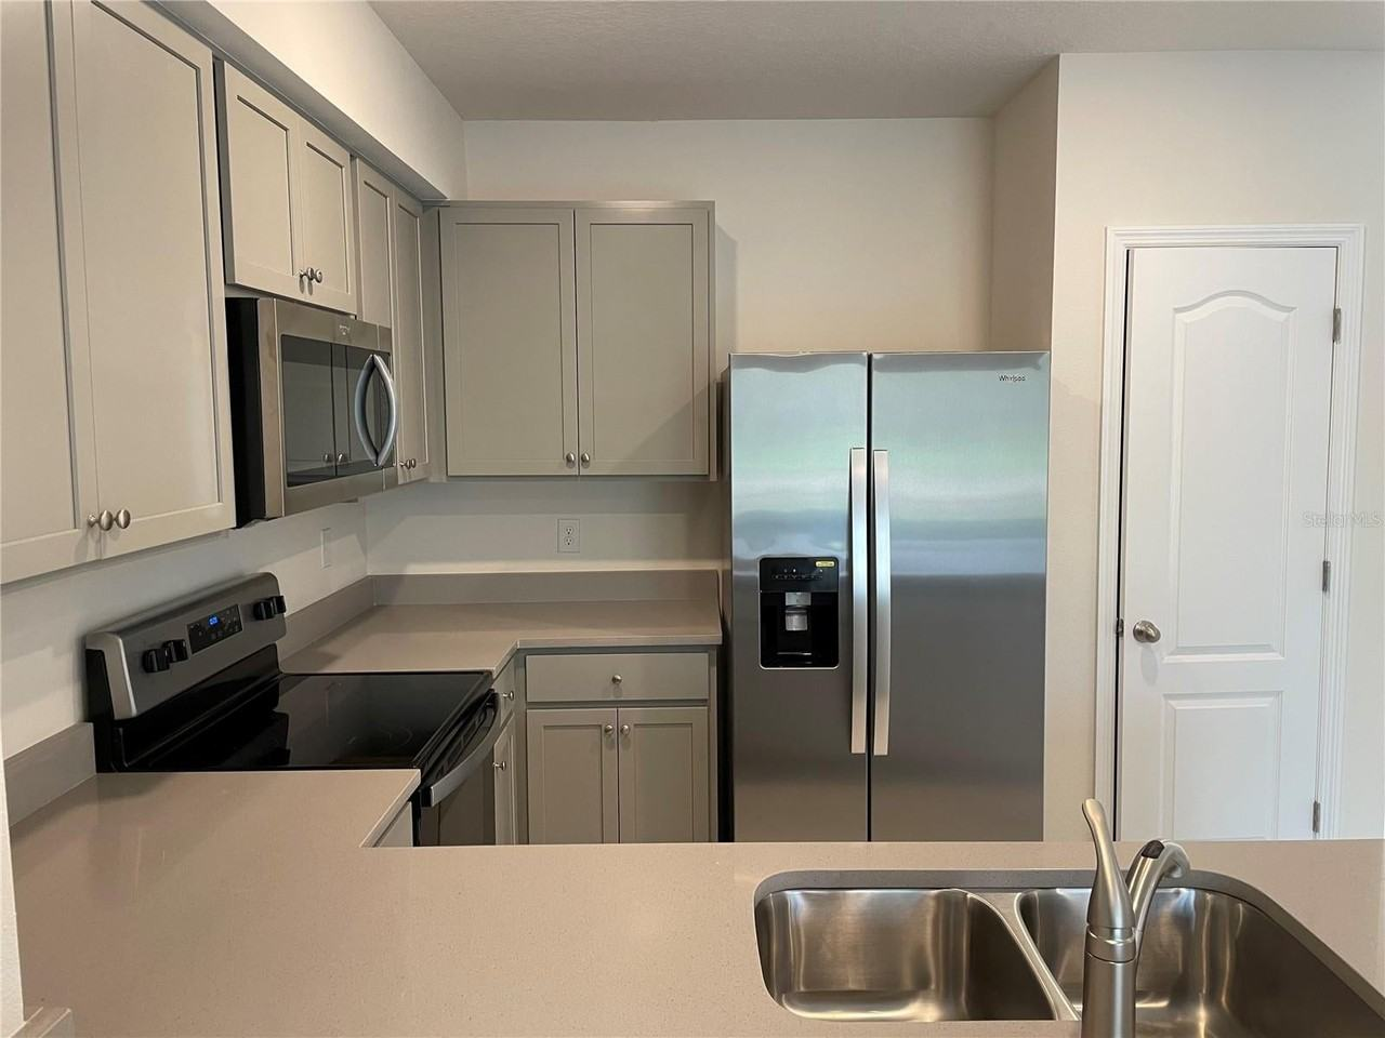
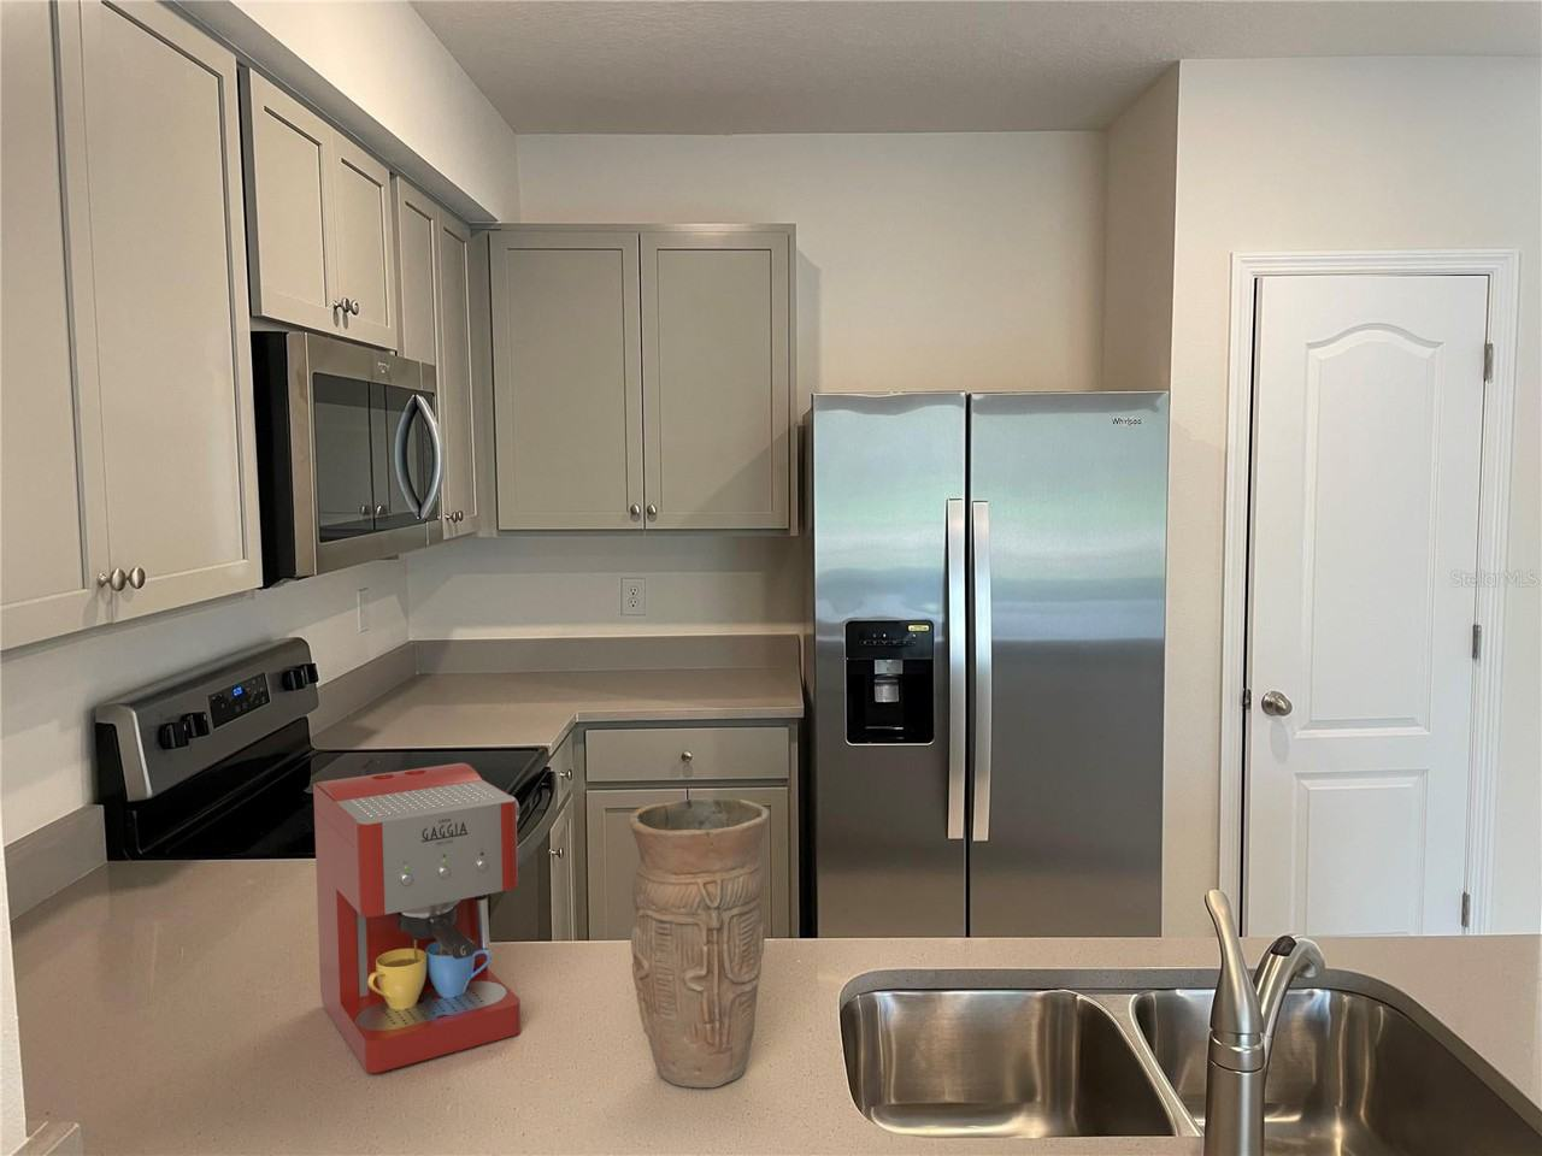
+ vase (699, 940)
+ coffee maker (414, 900)
